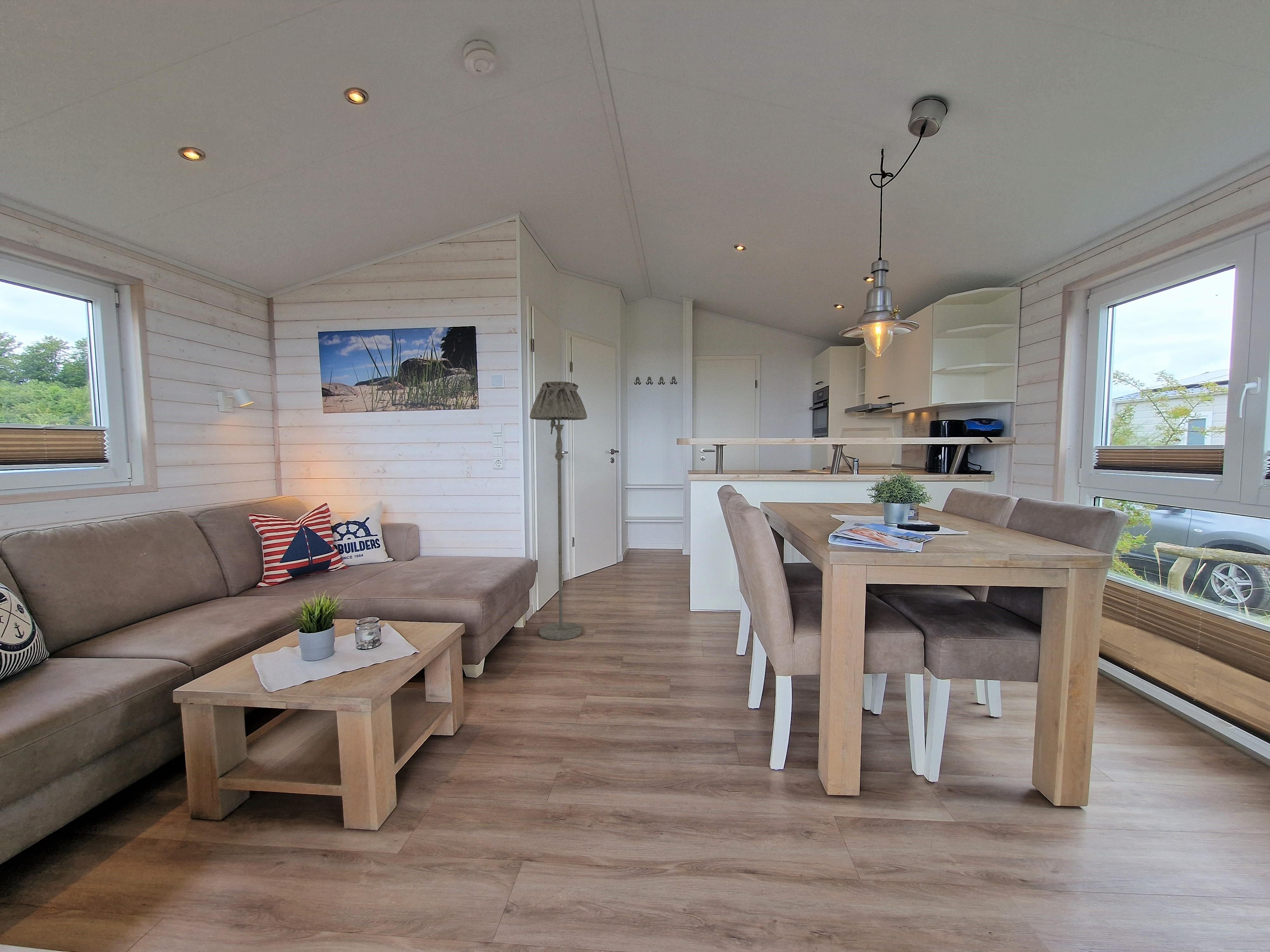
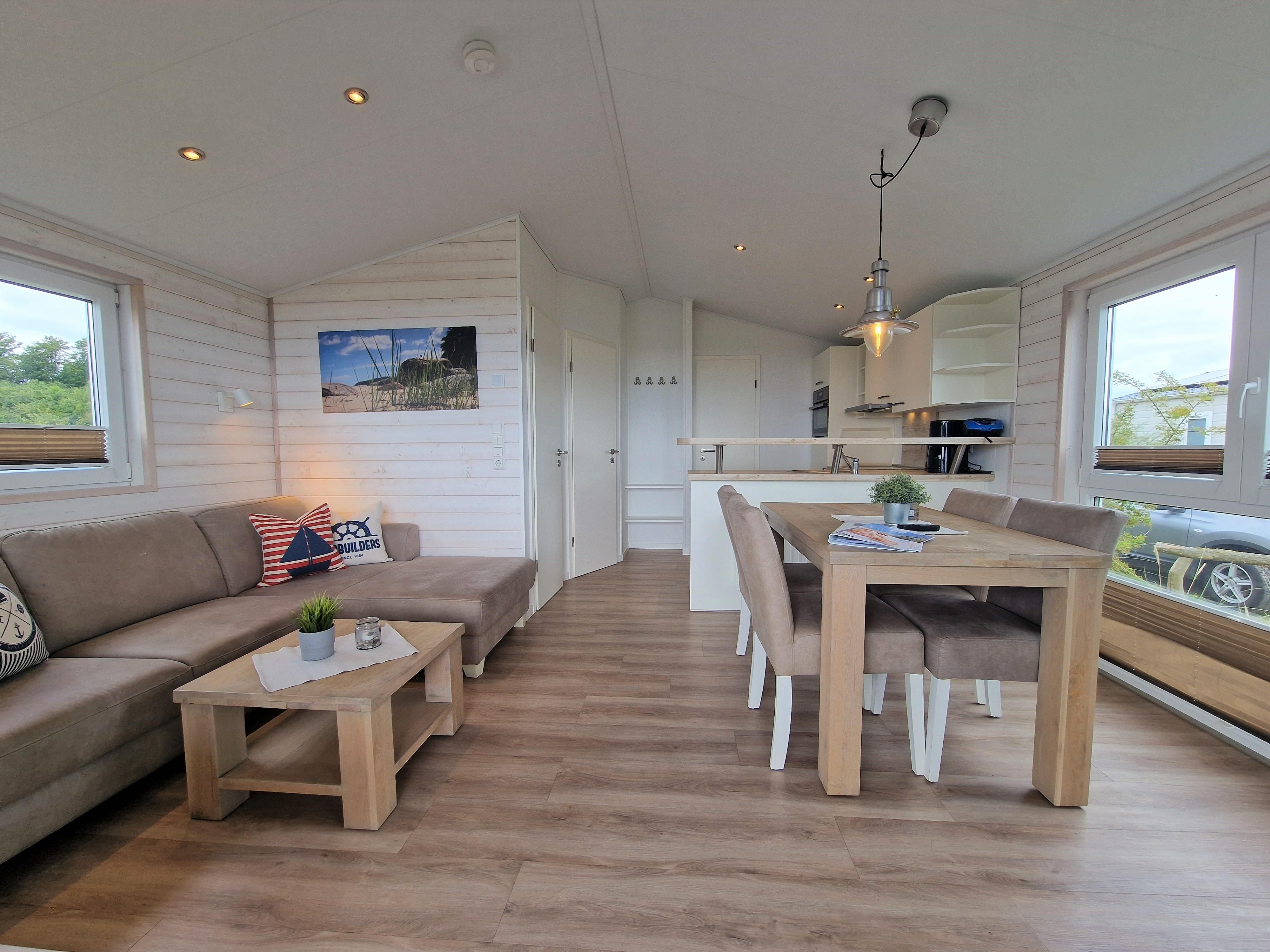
- floor lamp (559, 509)
